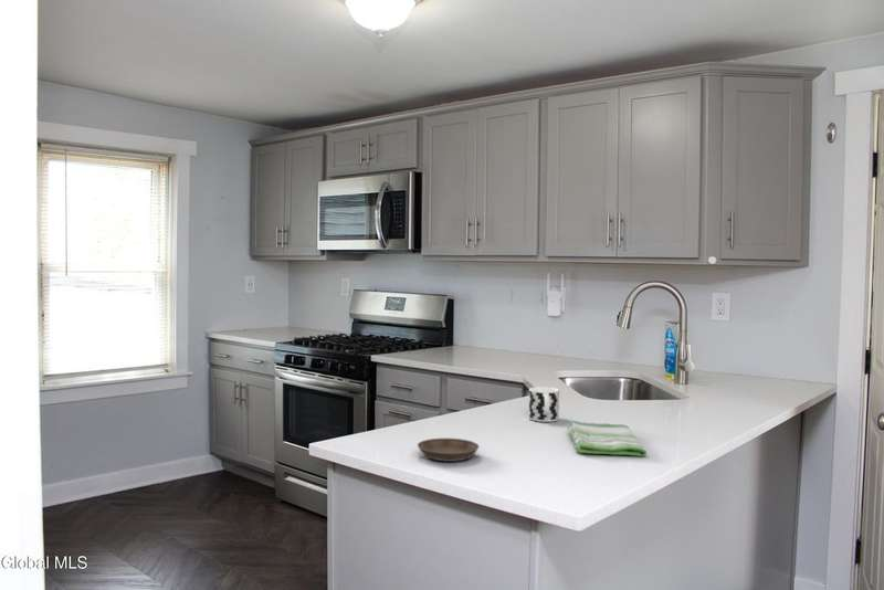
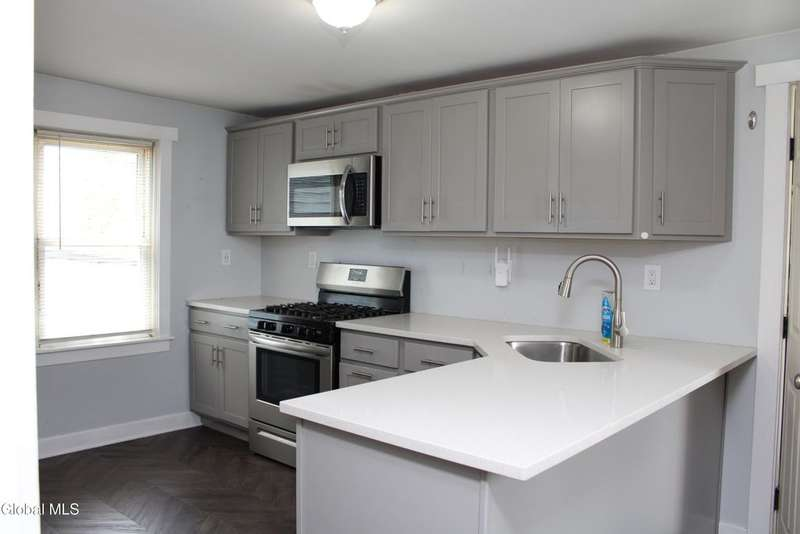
- cup (544, 404)
- dish towel (604, 436)
- saucer (448, 450)
